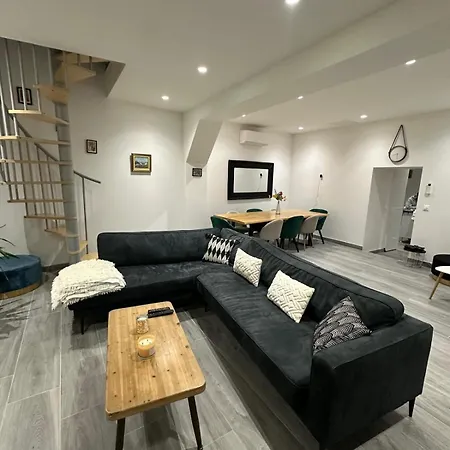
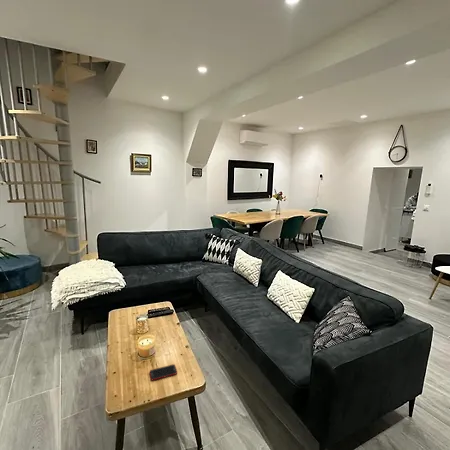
+ cell phone (163, 372)
